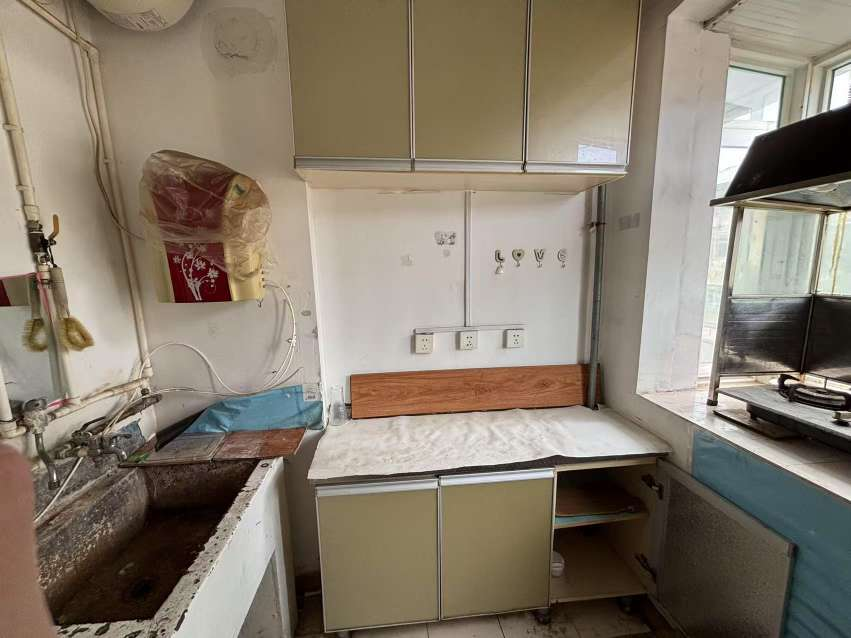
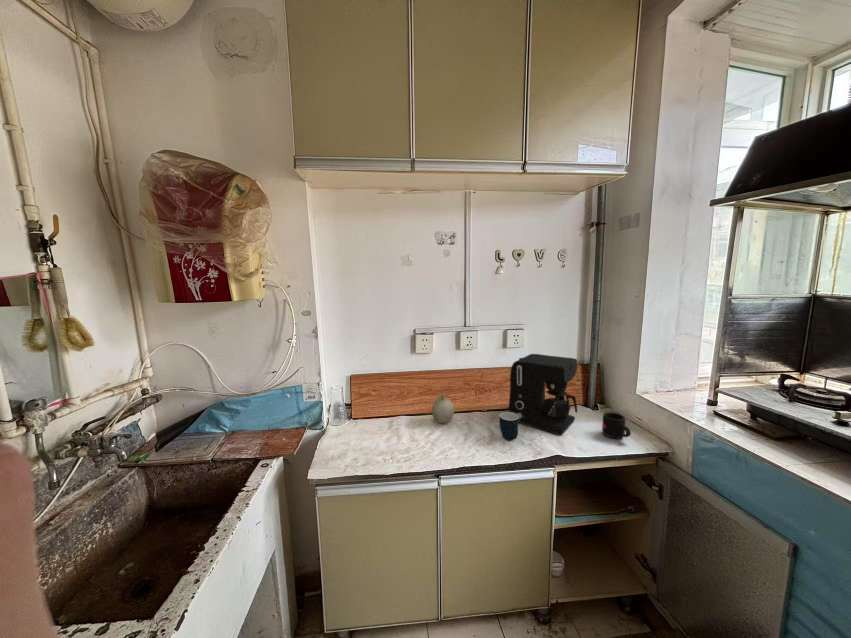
+ mug (617, 427)
+ coffee maker (544, 390)
+ mug (510, 428)
+ fruit (442, 407)
